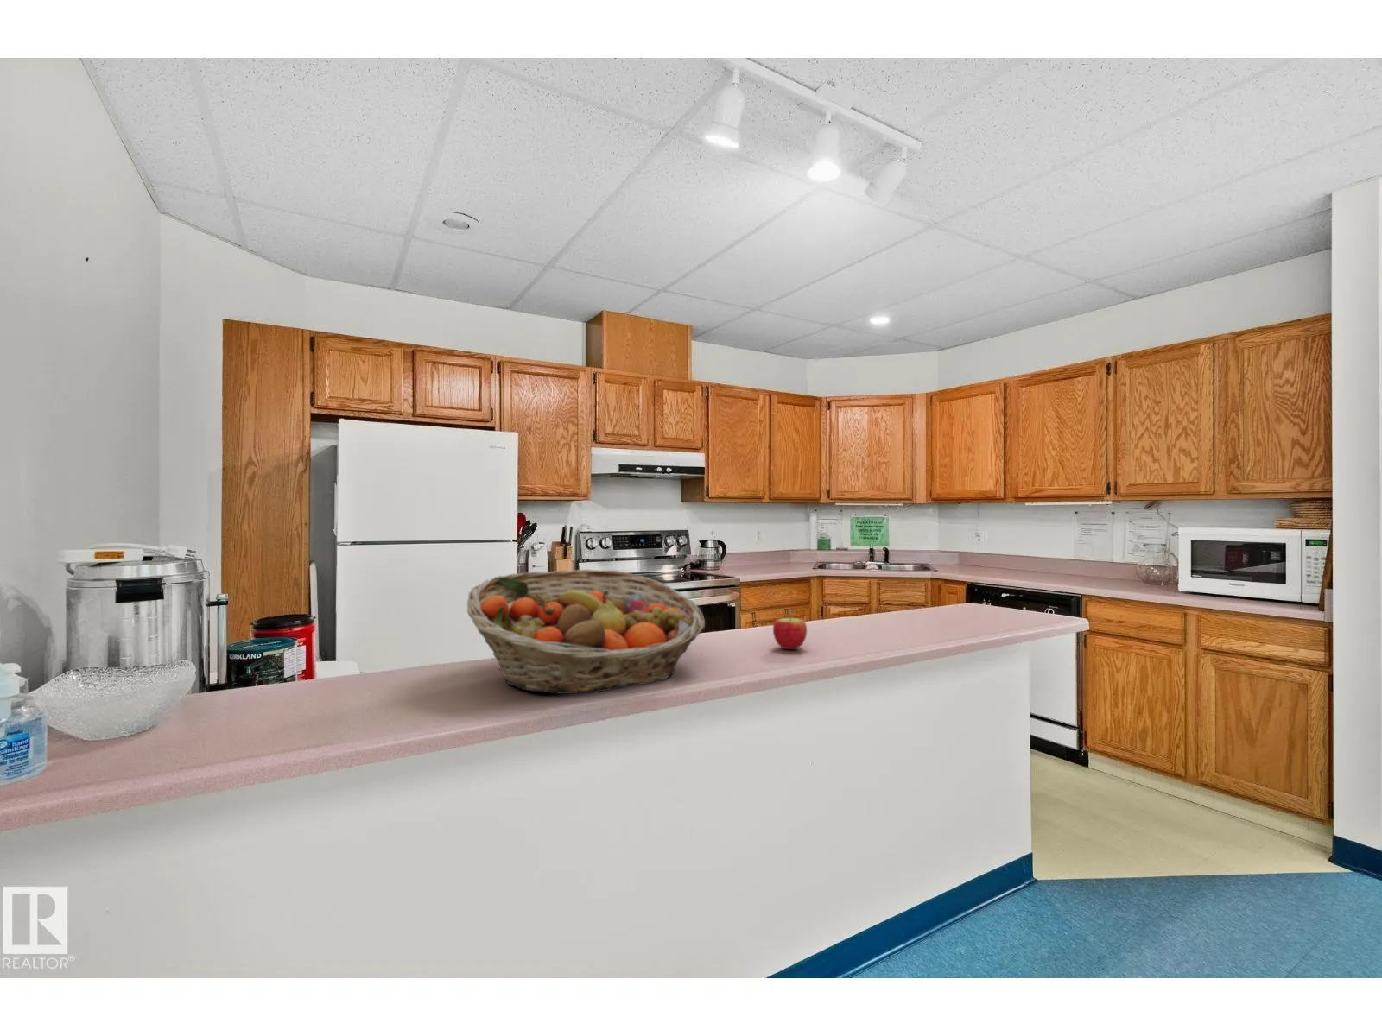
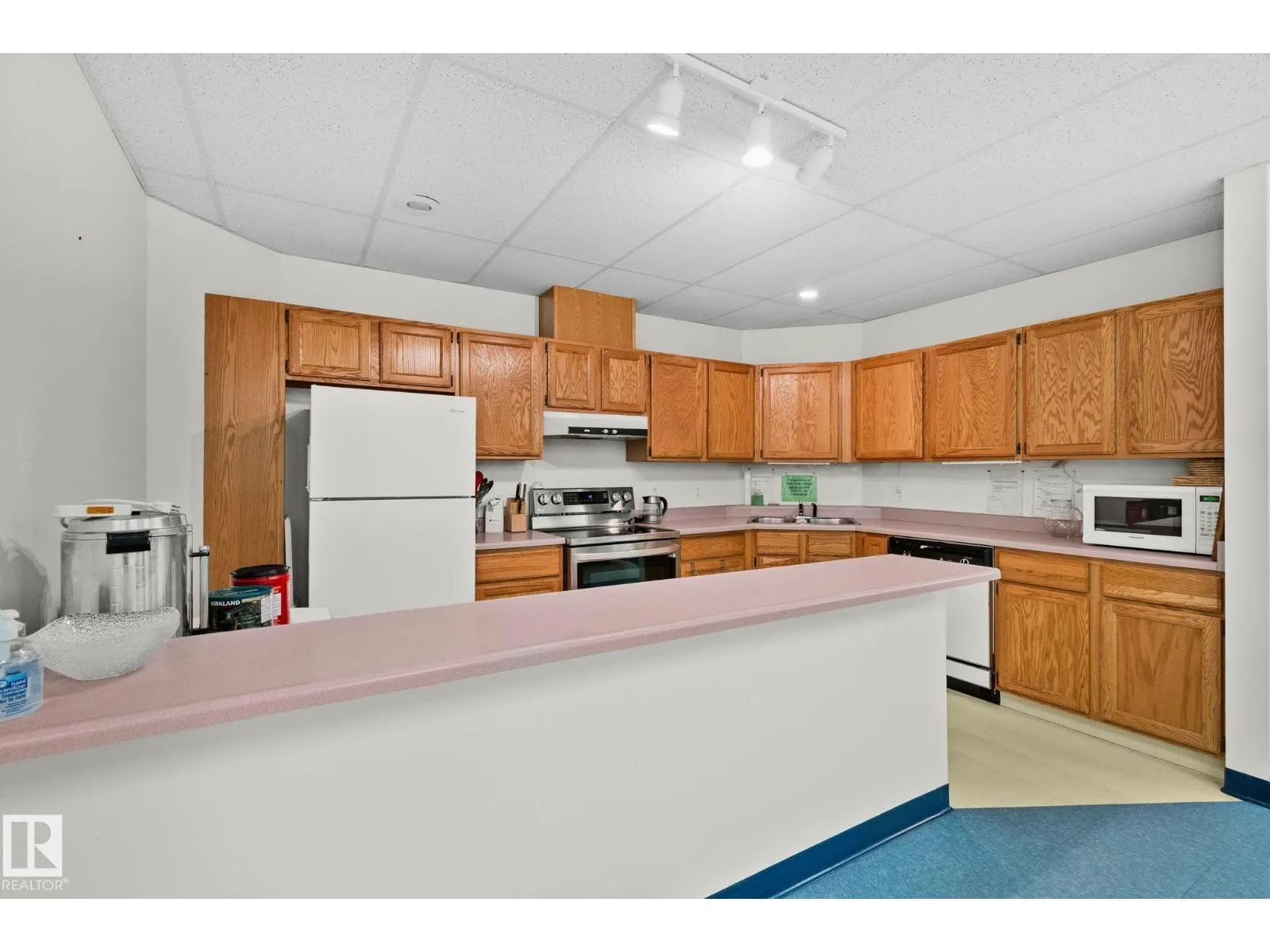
- fruit basket (589, 625)
- apple (789, 629)
